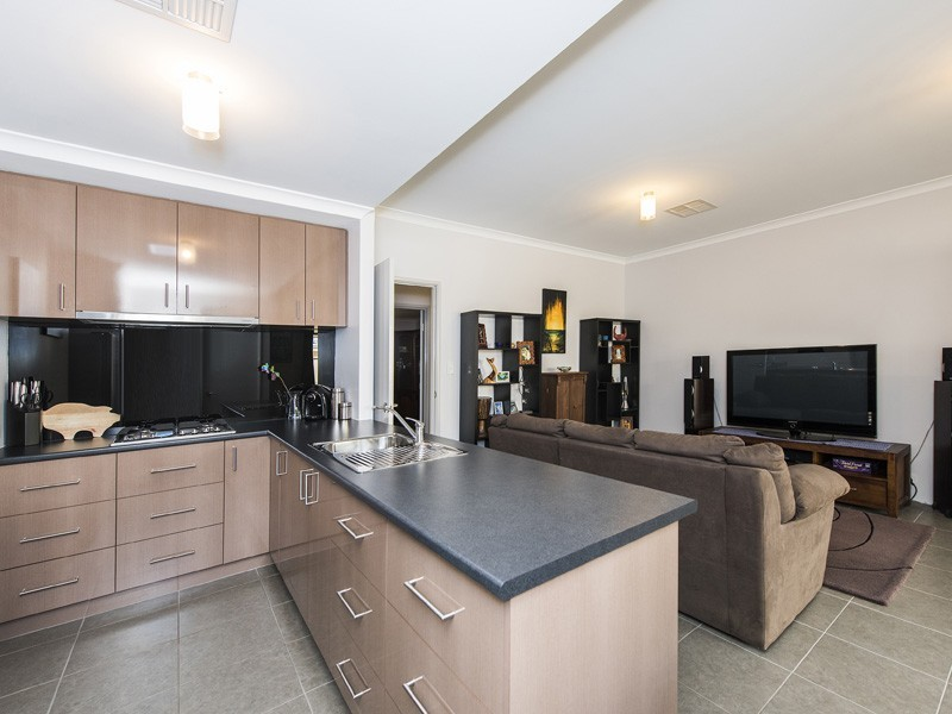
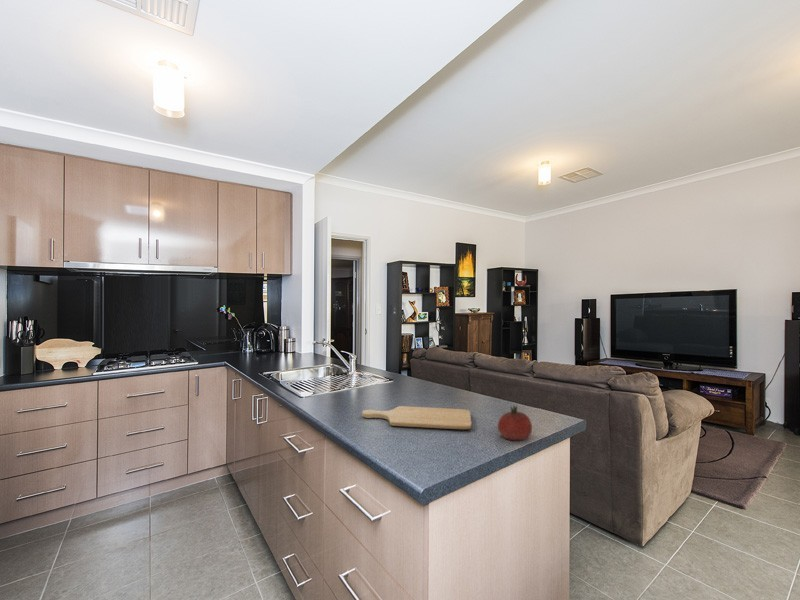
+ fruit (514, 420)
+ chopping board (415, 416)
